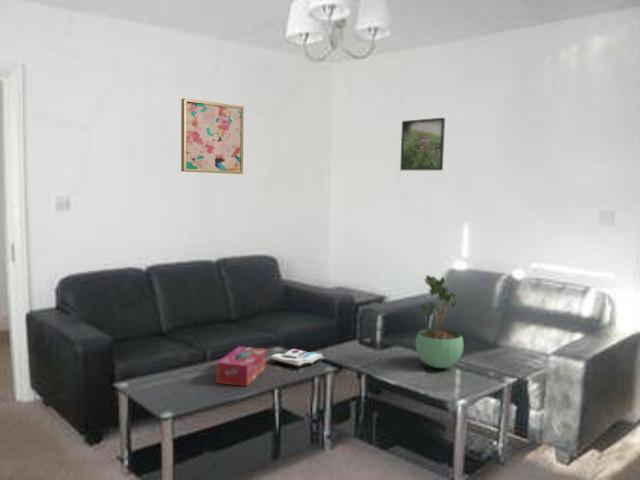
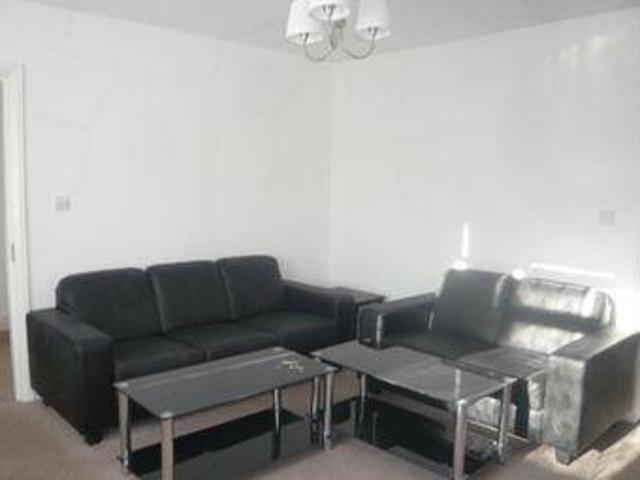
- book (297, 357)
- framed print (421, 145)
- potted plant (441, 321)
- wall art (213, 138)
- tissue box (242, 365)
